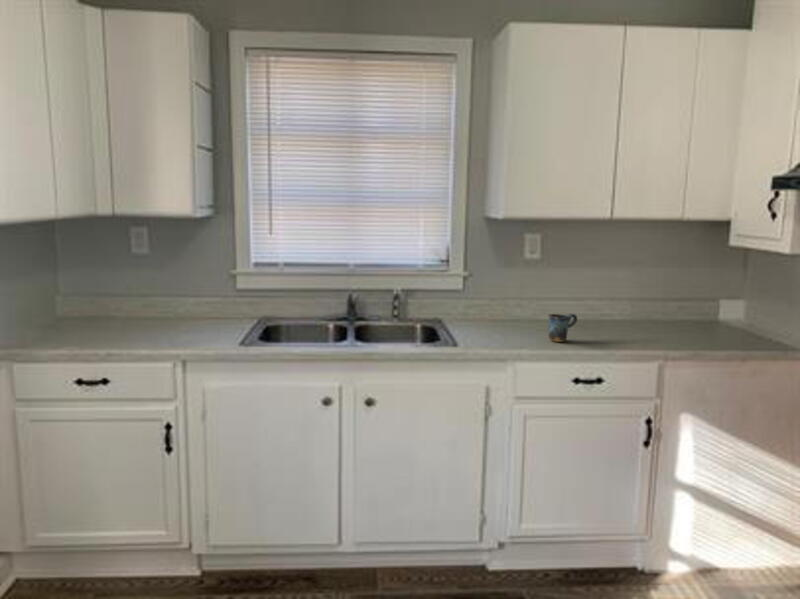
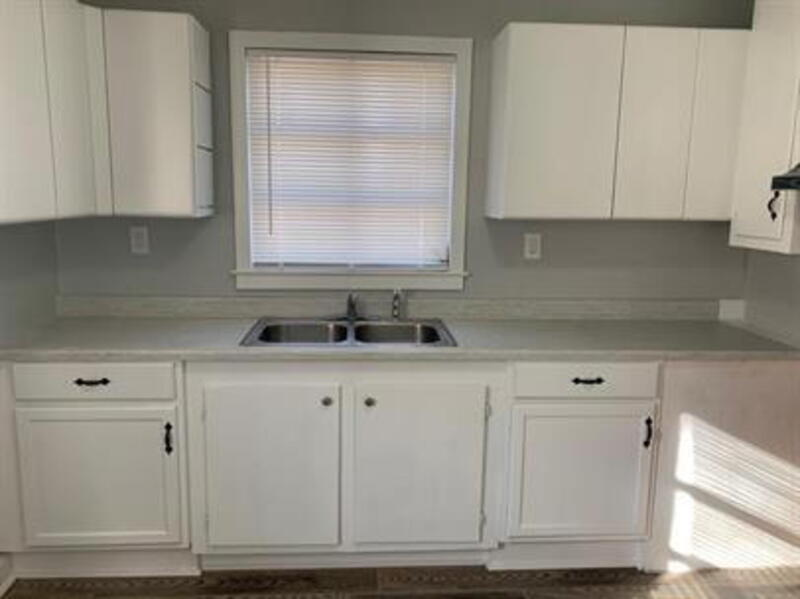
- mug (563, 327)
